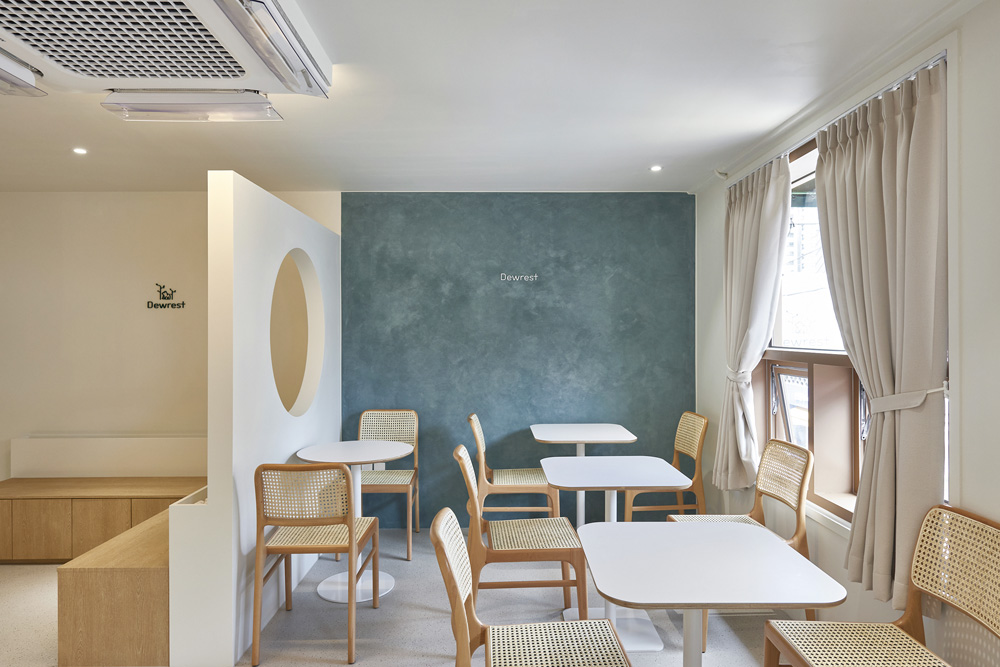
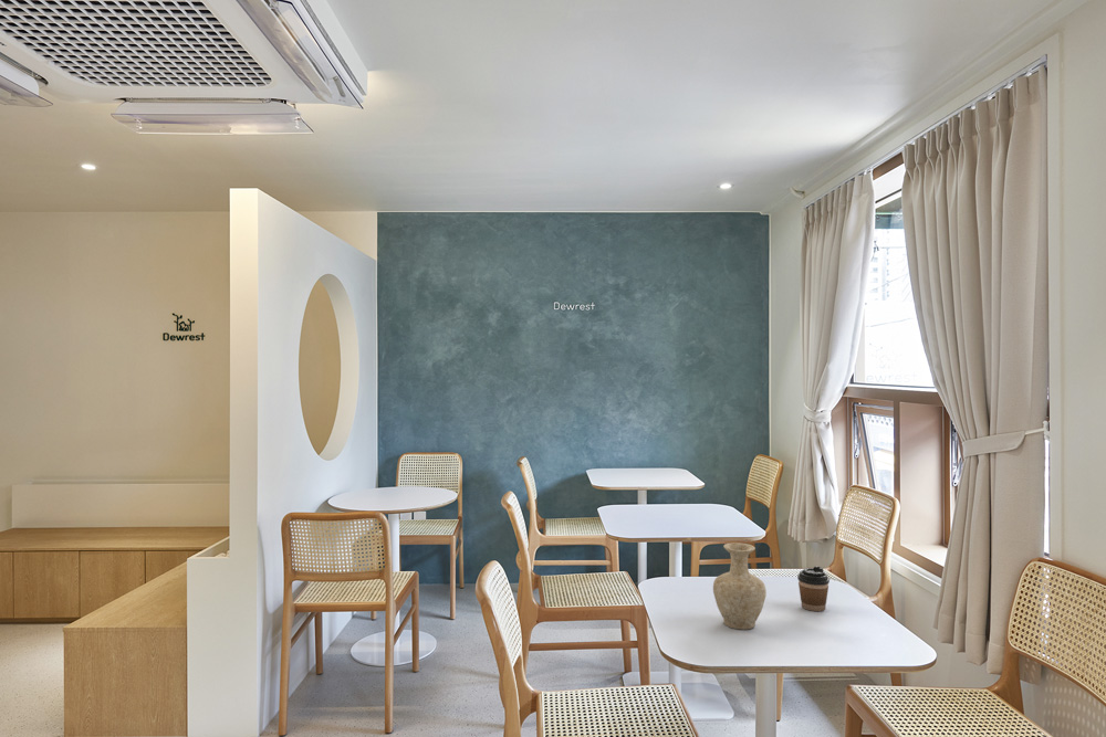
+ coffee cup (813, 587)
+ vase (739, 585)
